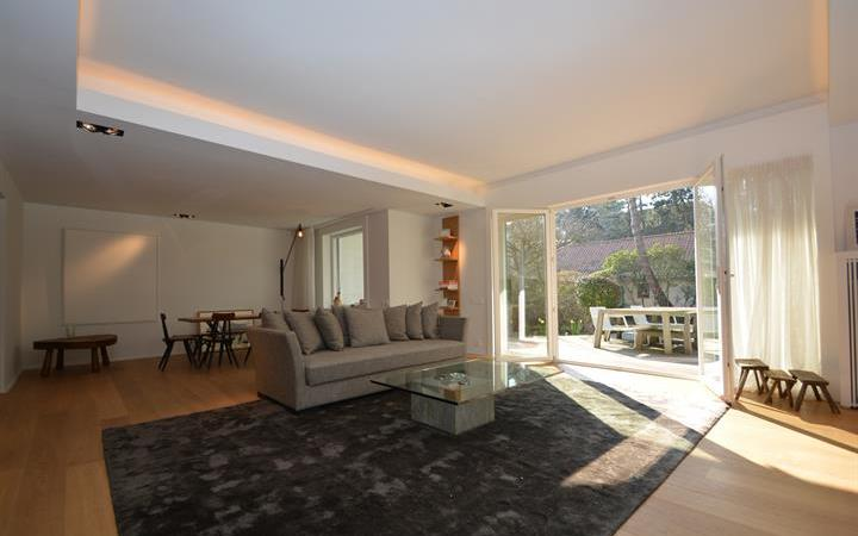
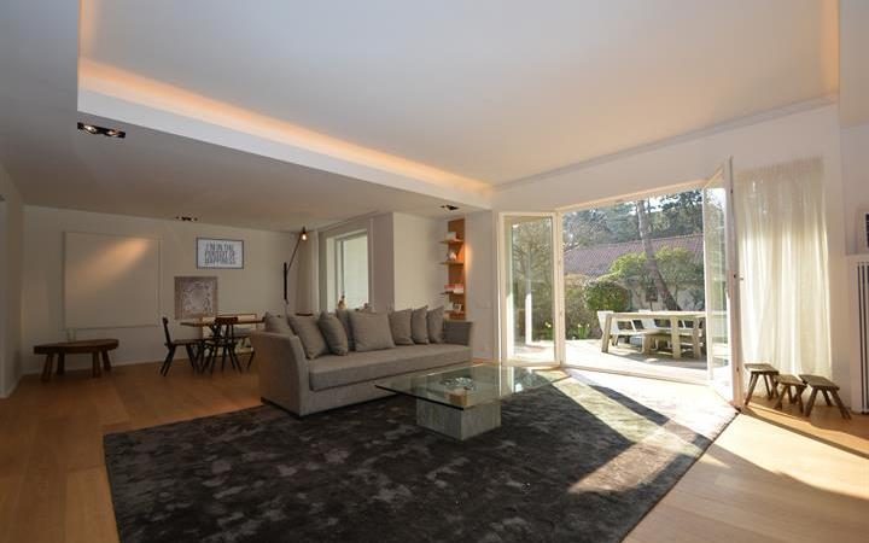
+ mirror (221, 253)
+ relief panel (197, 297)
